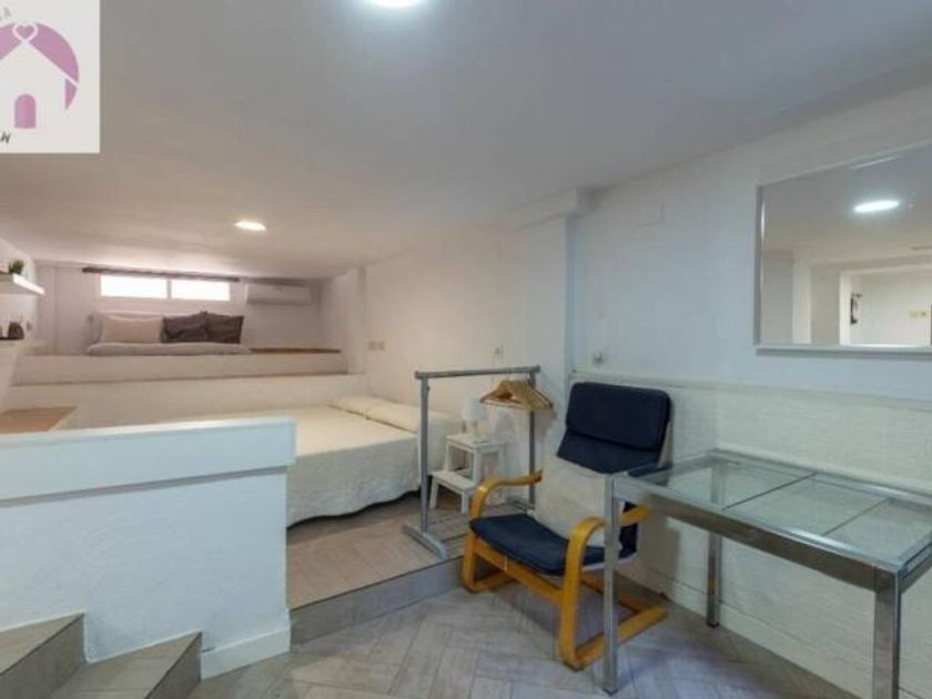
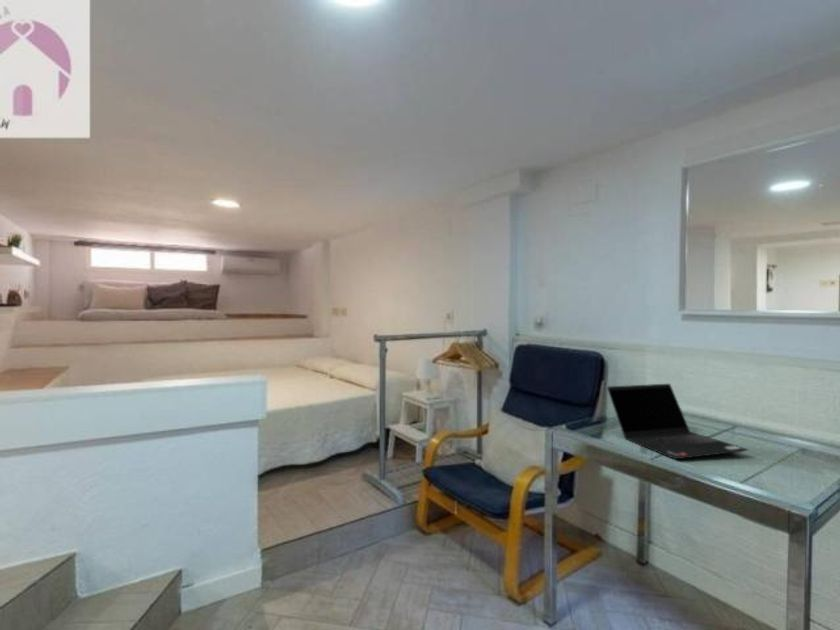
+ laptop computer (672, 417)
